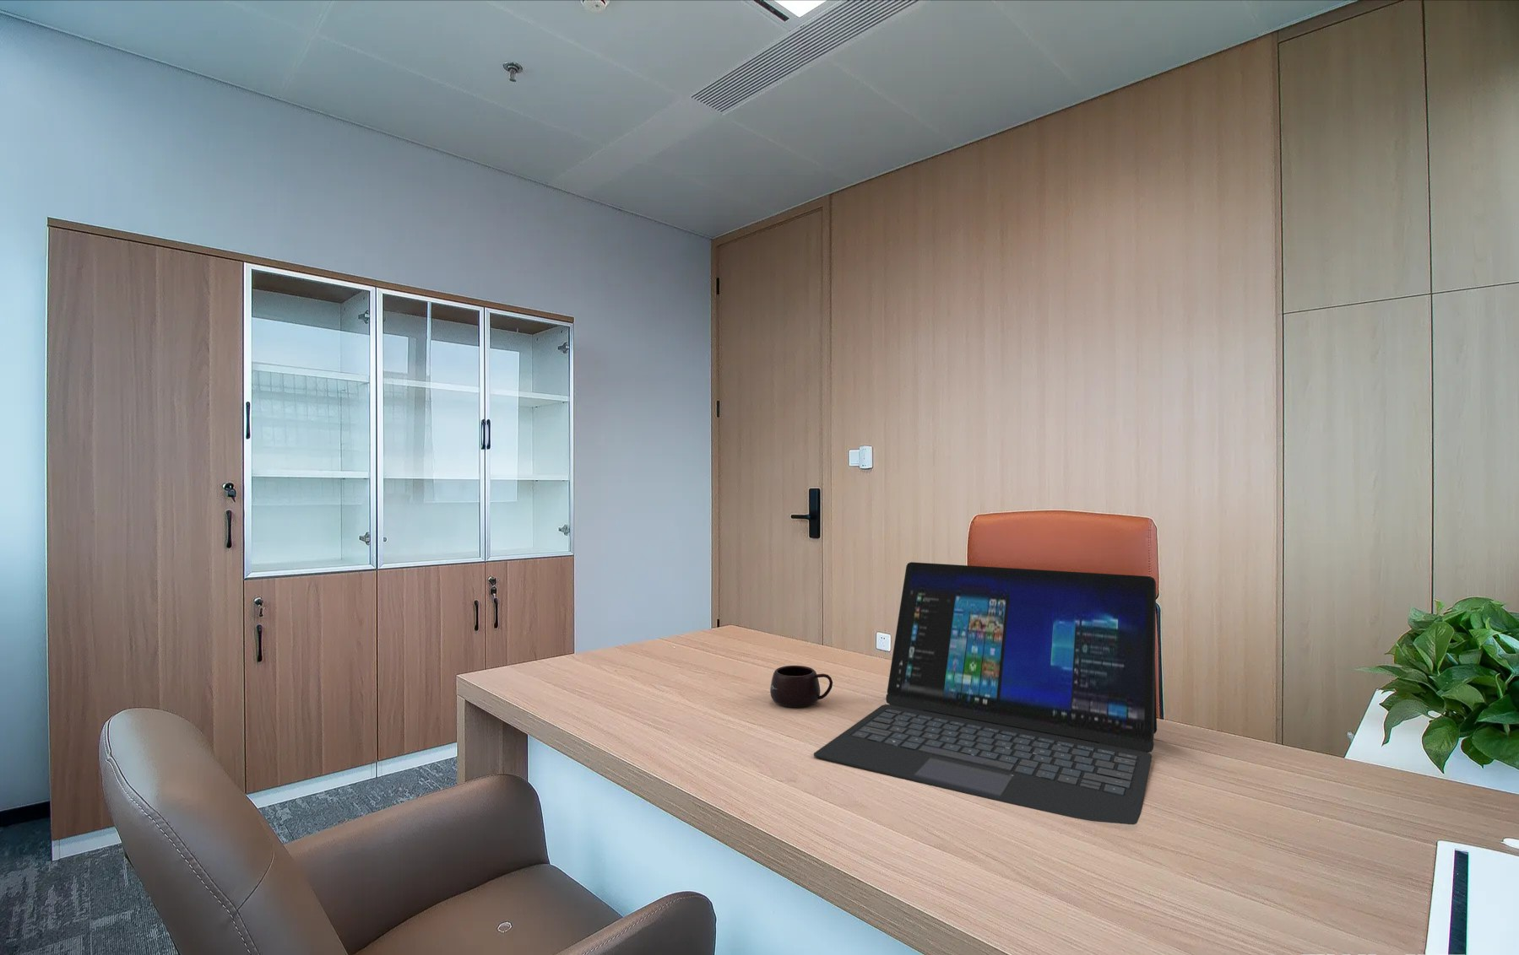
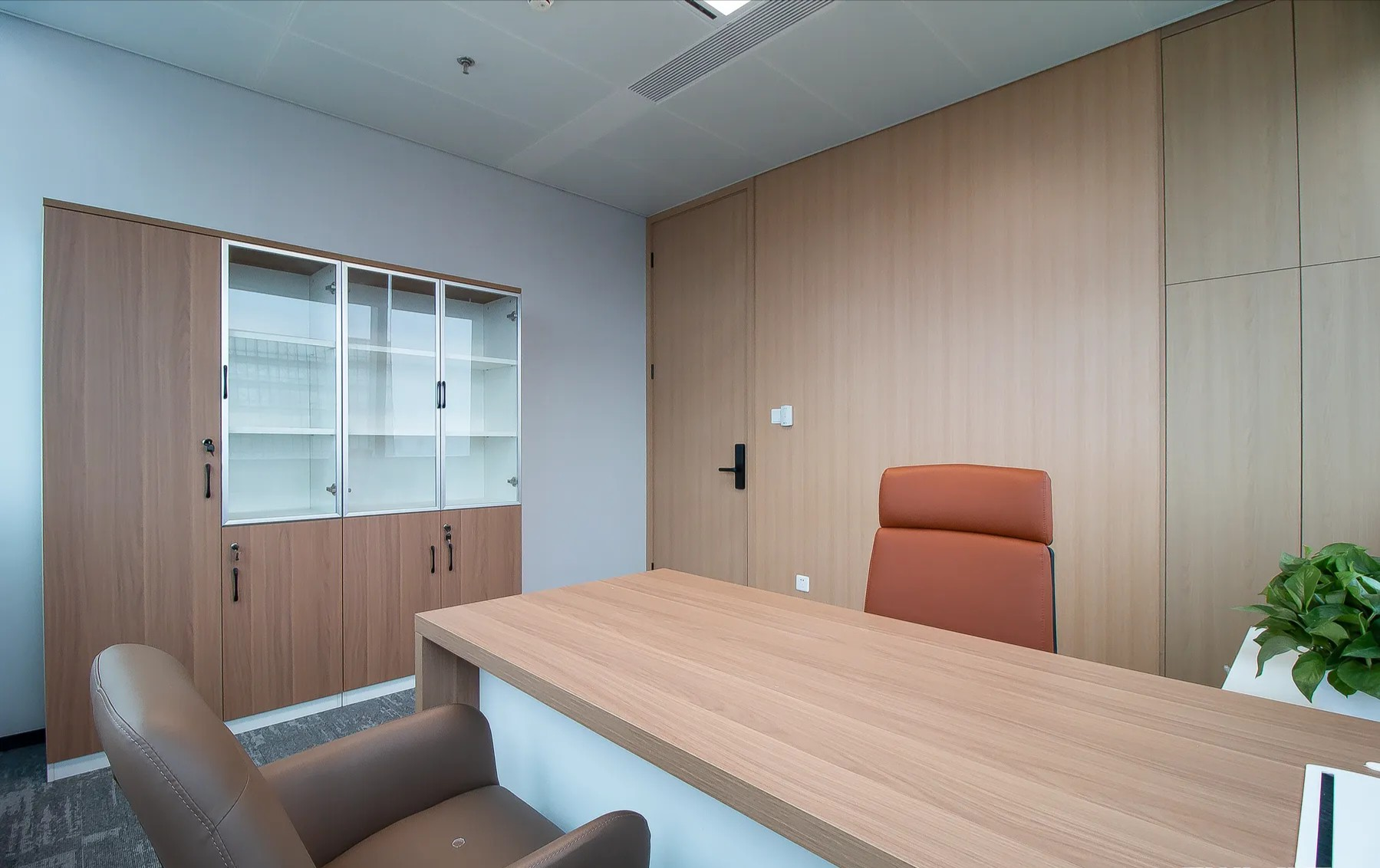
- laptop (992, 662)
- mug (801, 685)
